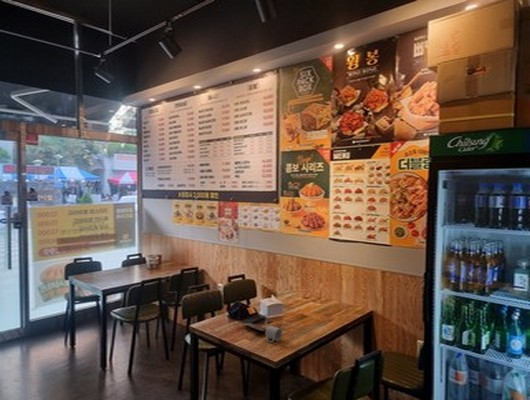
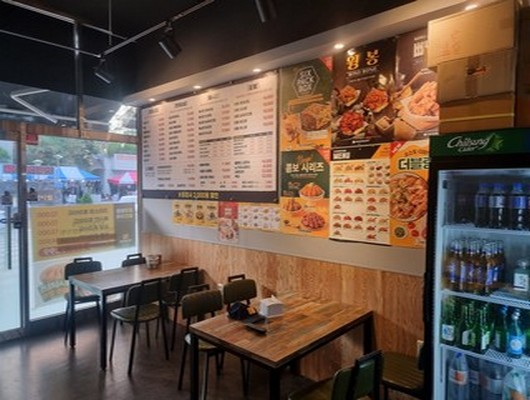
- cup (272, 333)
